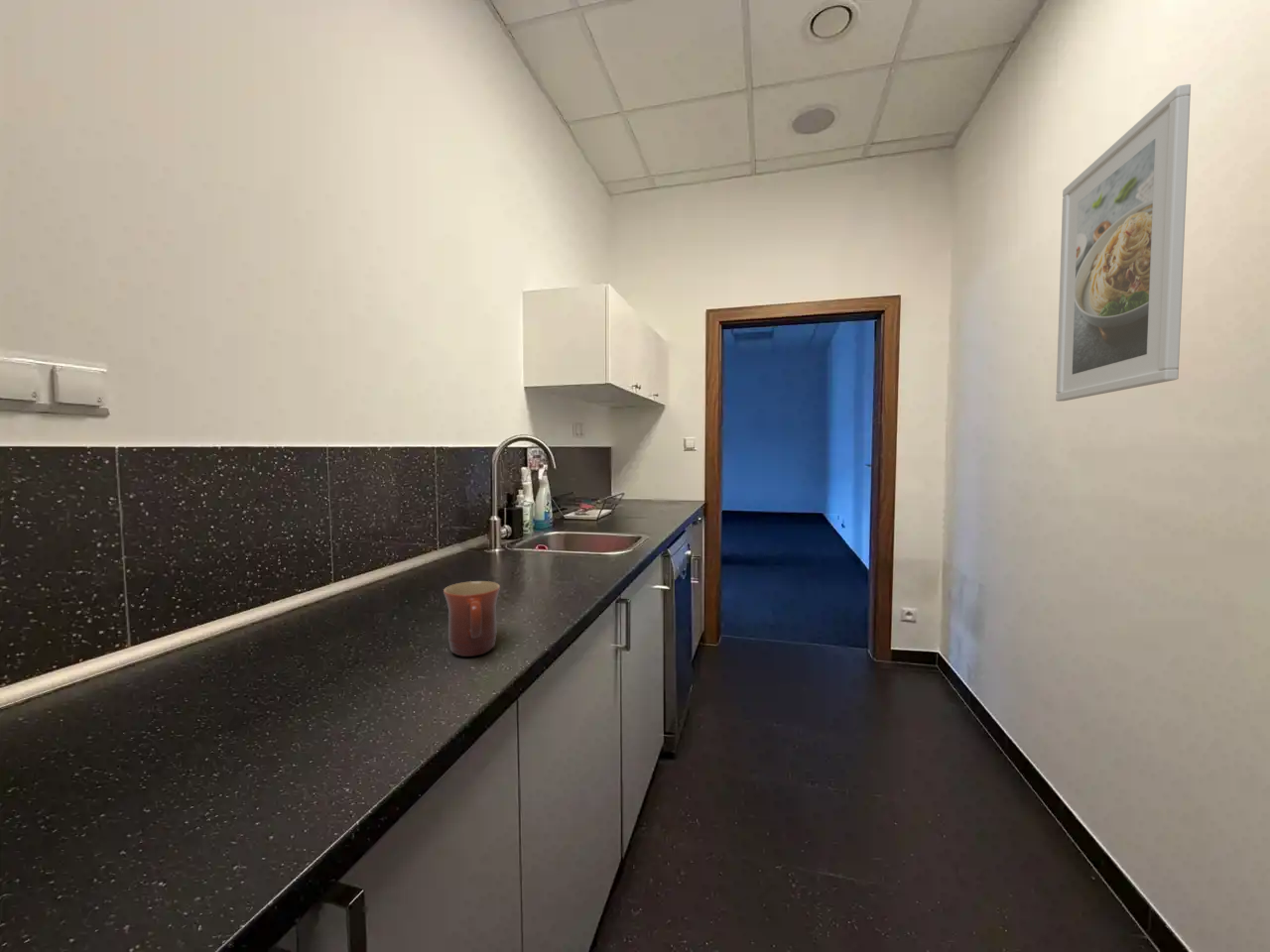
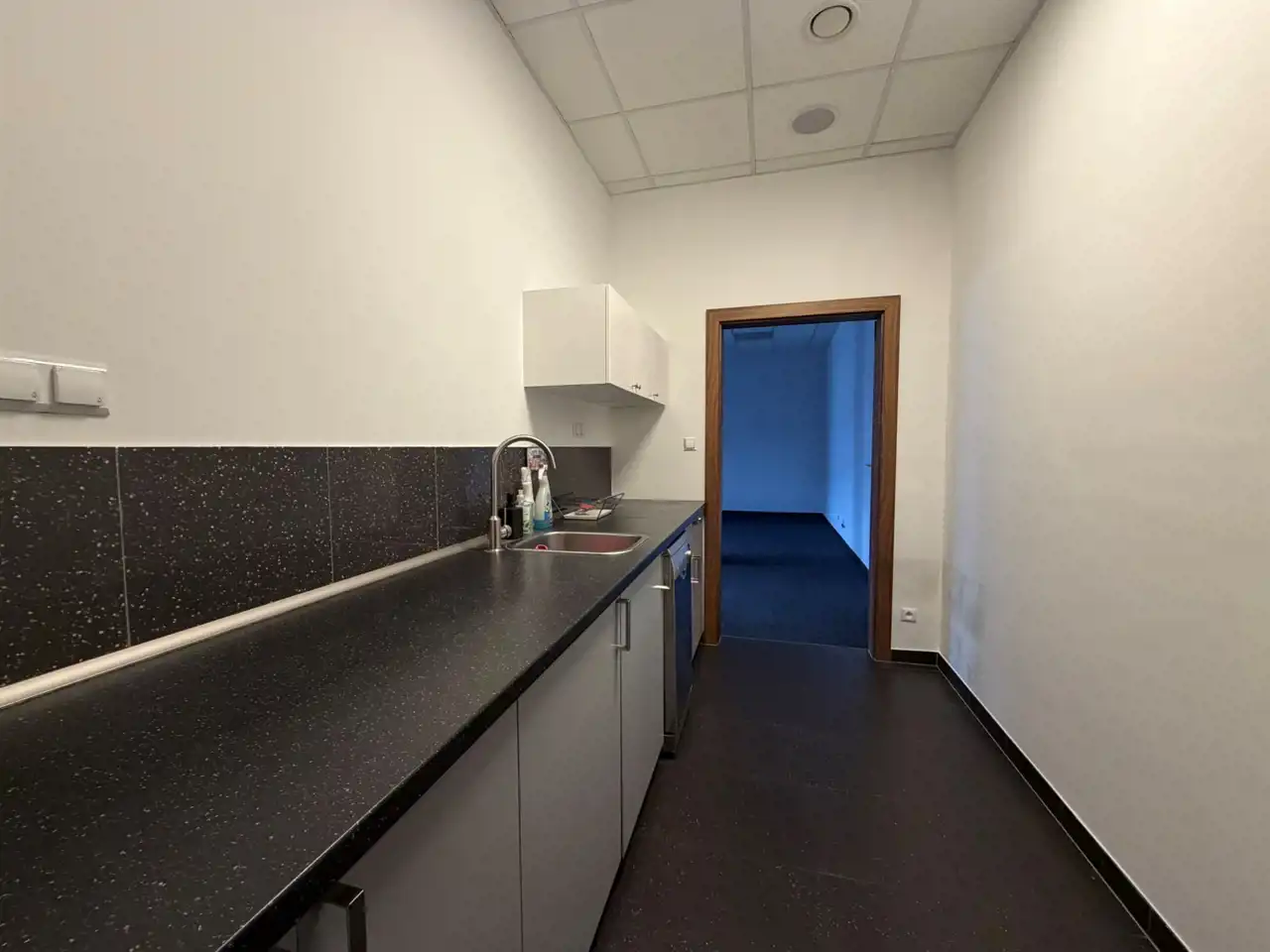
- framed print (1111, 270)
- mug (473, 622)
